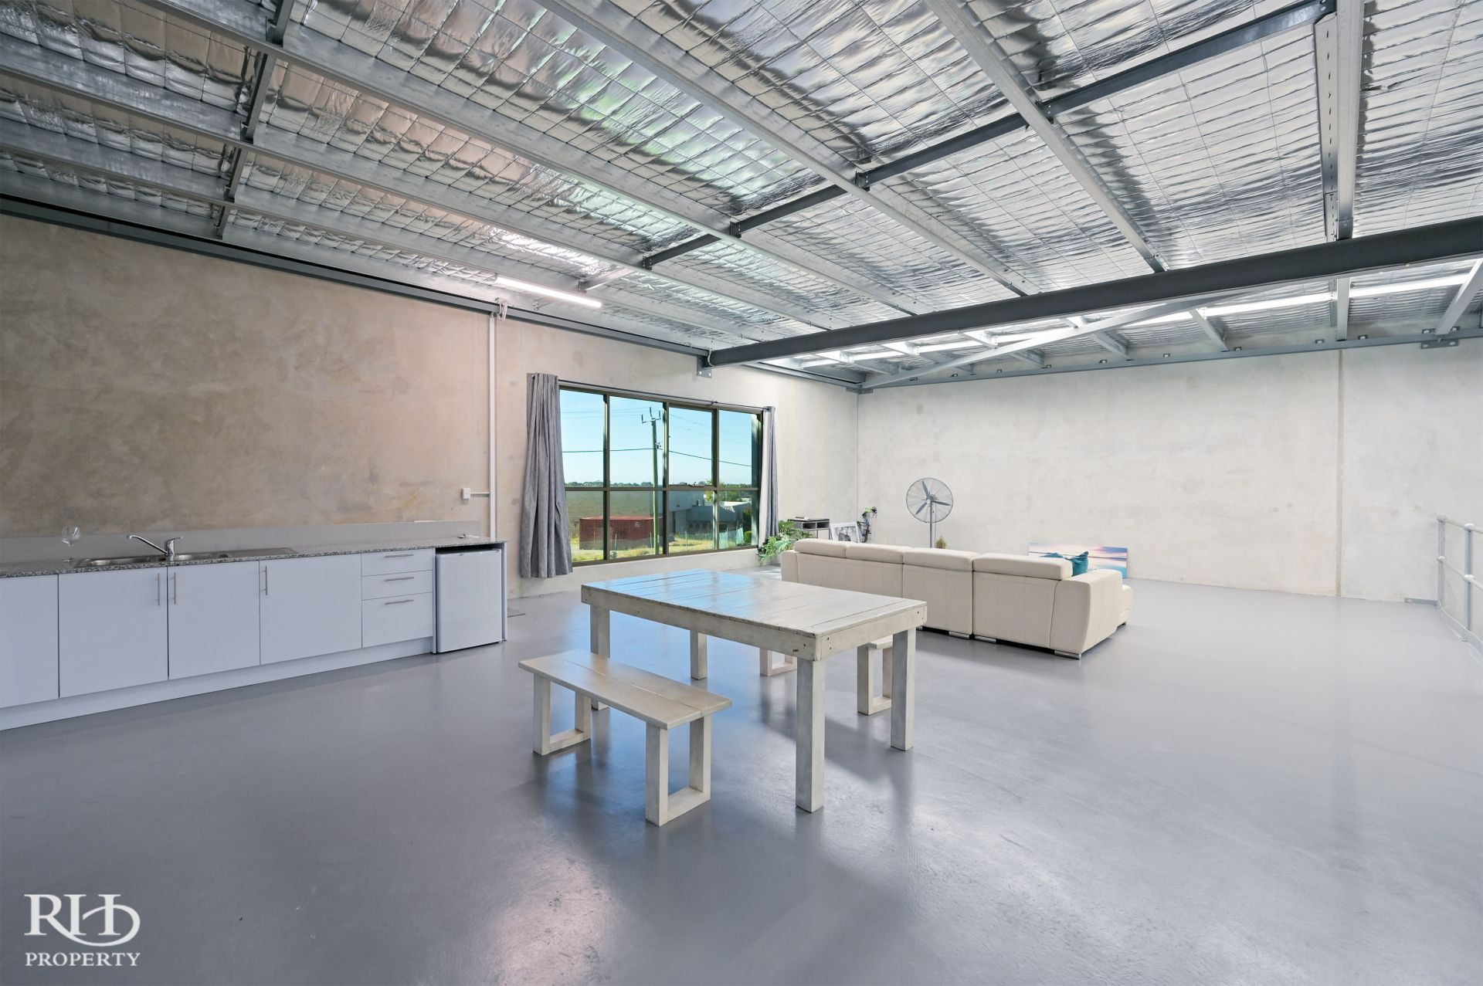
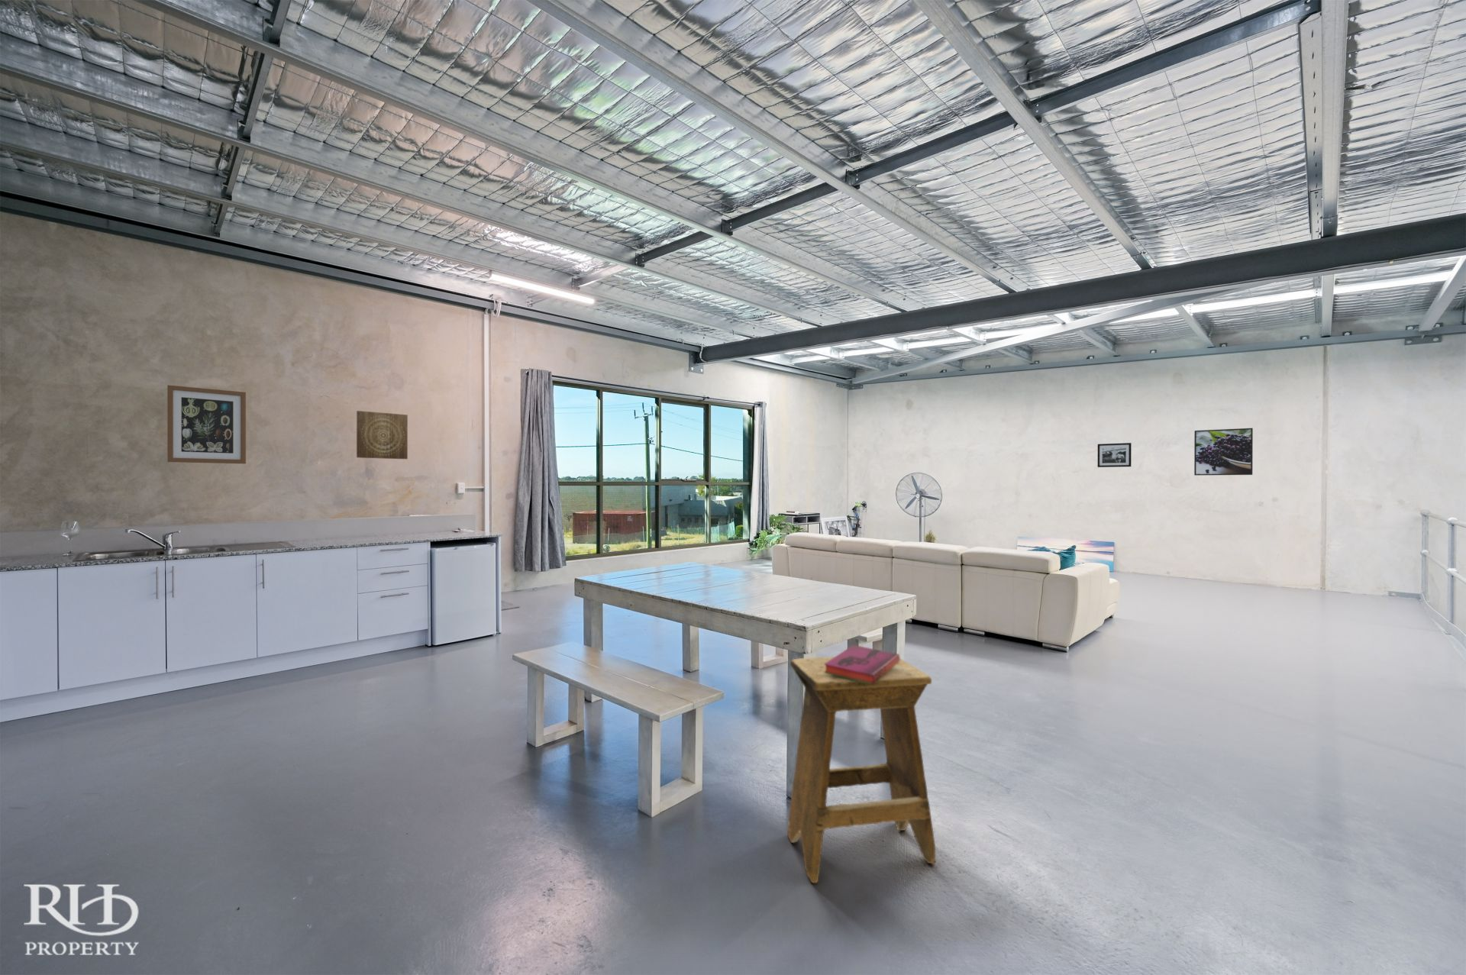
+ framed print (1222, 452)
+ wall art (382, 435)
+ wall art (208, 425)
+ hardback book (862, 665)
+ picture frame (1114, 455)
+ stool (859, 766)
